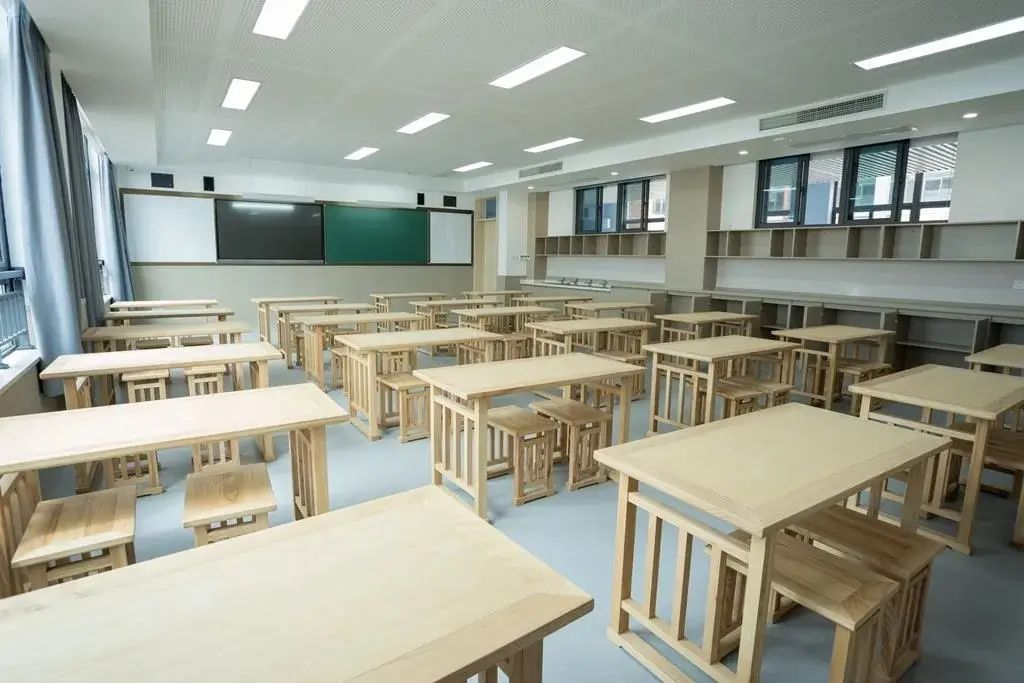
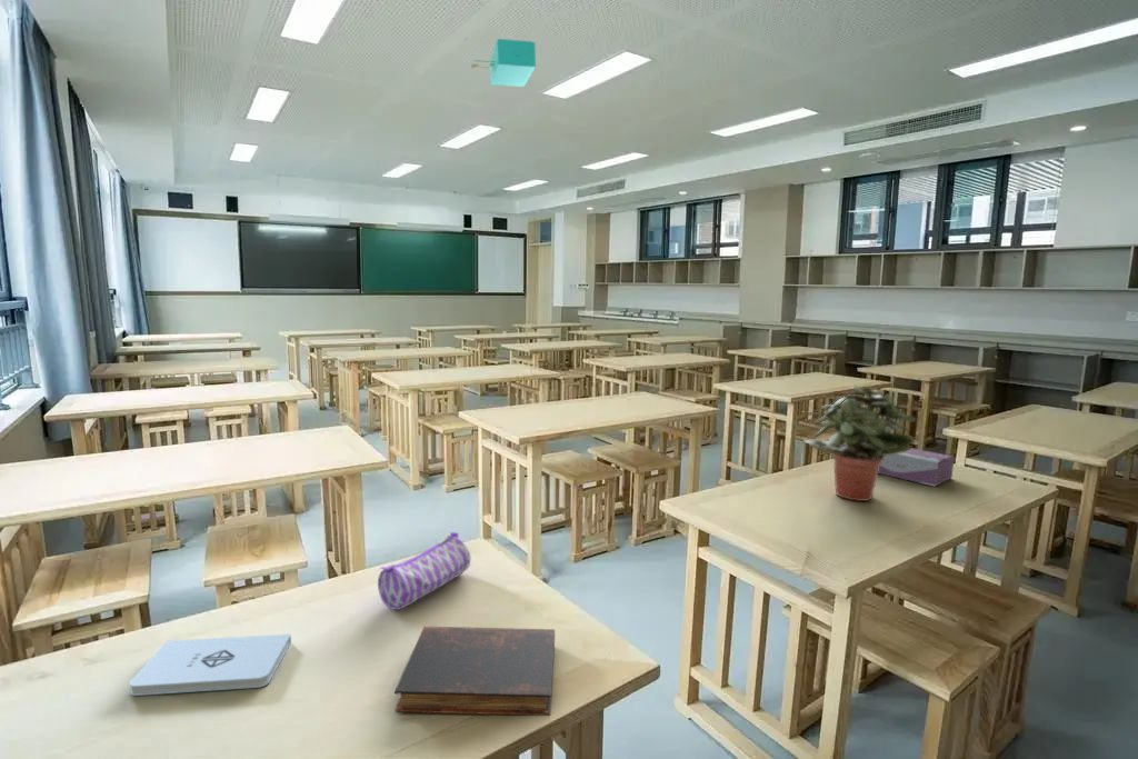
+ book (481, 667)
+ pencil case (427, 568)
+ tissue box (905, 461)
+ projector (500, 63)
+ potted plant (856, 442)
+ notepad (214, 662)
